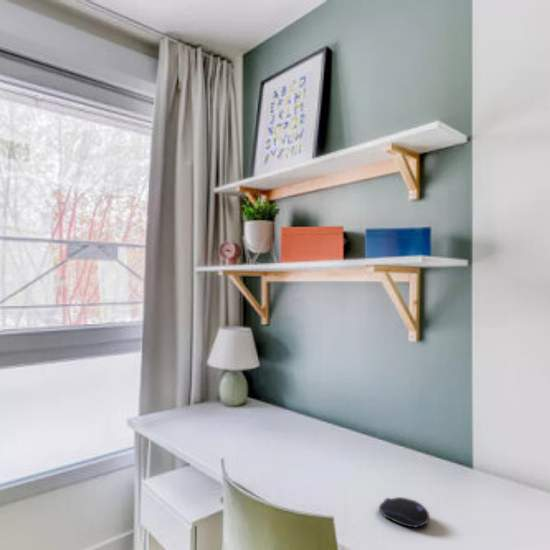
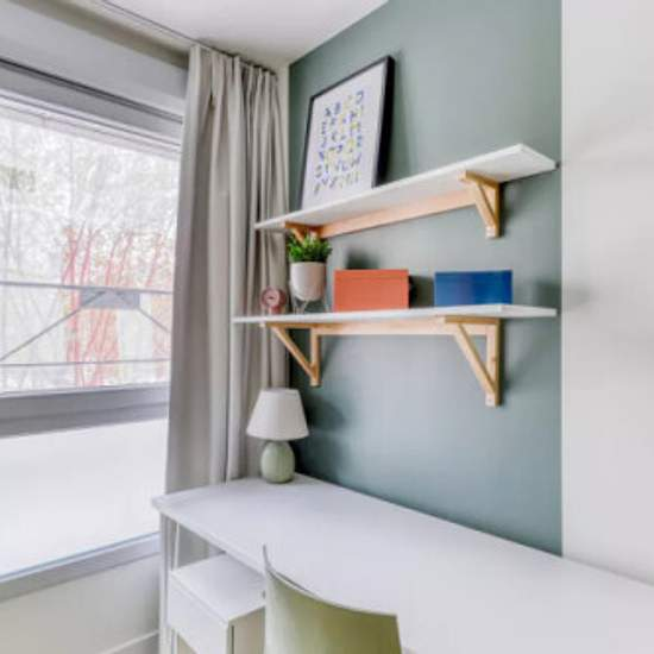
- computer mouse (403, 508)
